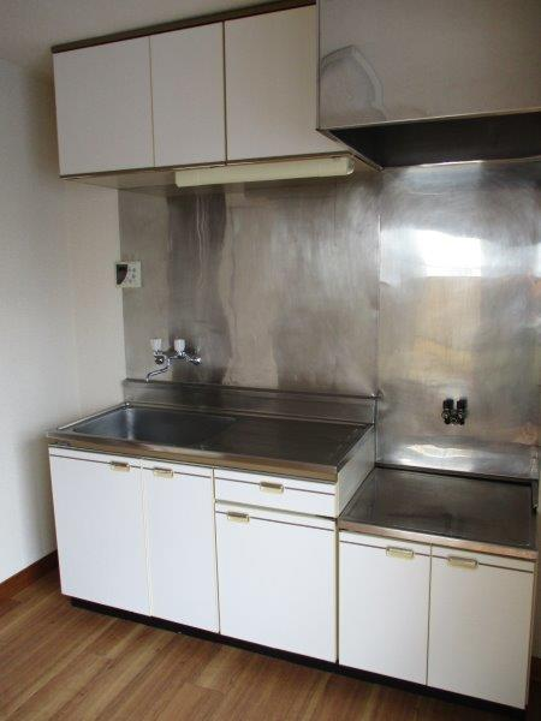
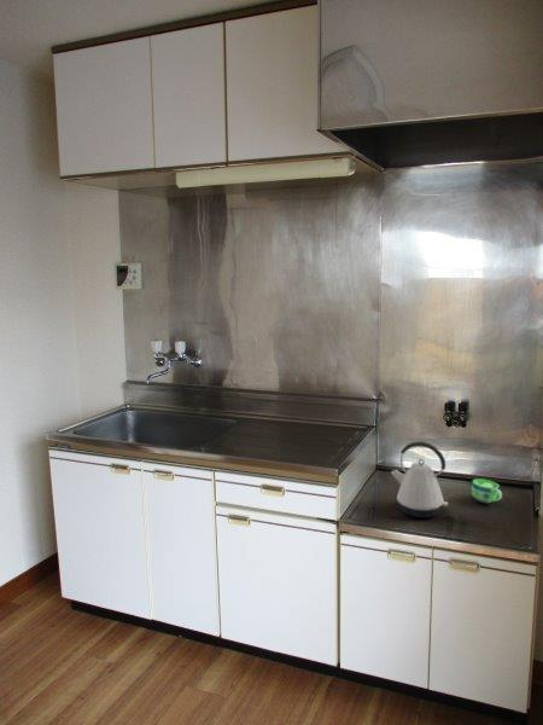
+ kettle (419, 476)
+ cup (487, 492)
